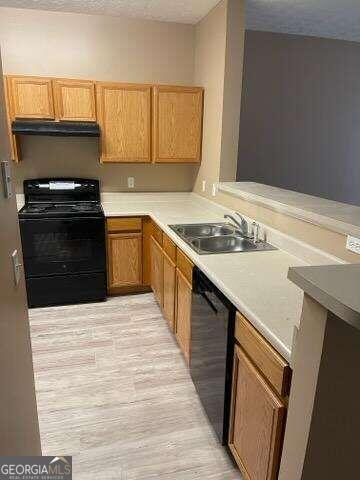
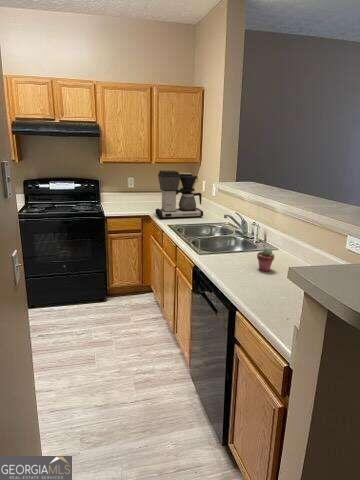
+ potted succulent (265, 258)
+ coffee maker (180, 192)
